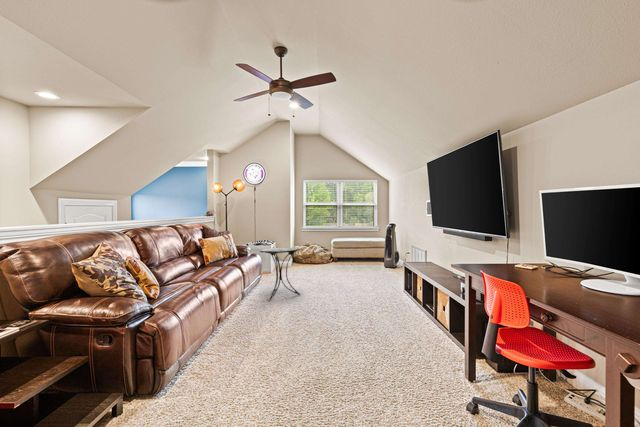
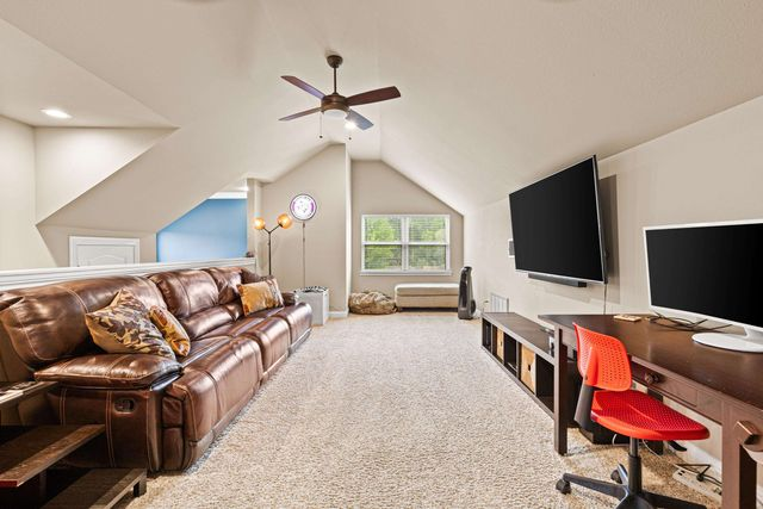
- side table (280, 272)
